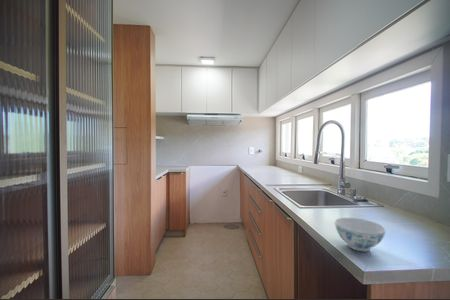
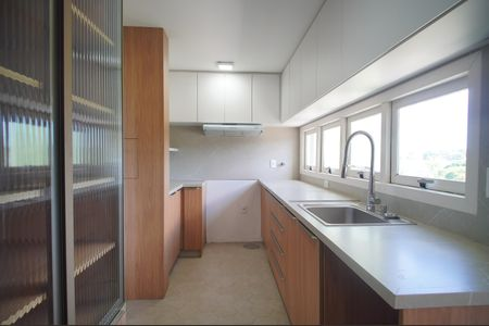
- chinaware (358, 235)
